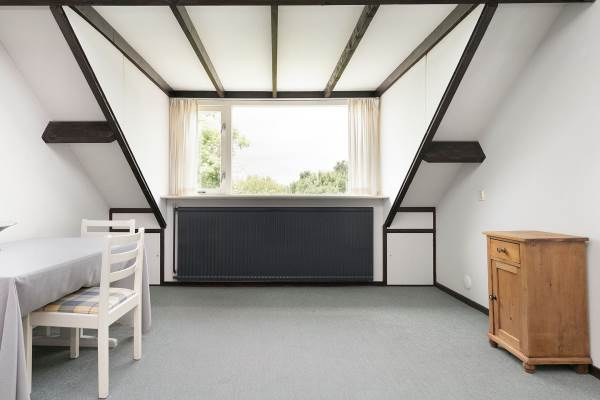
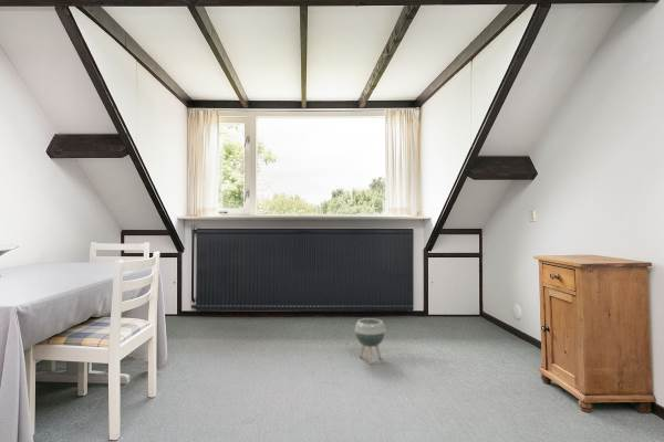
+ planter (370, 340)
